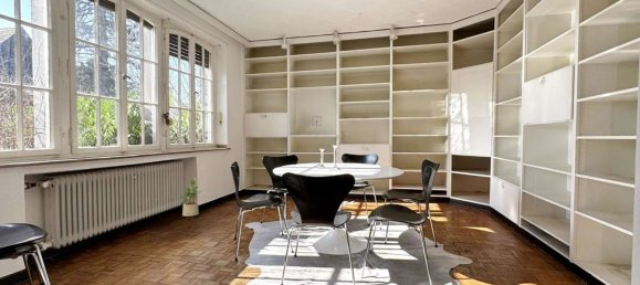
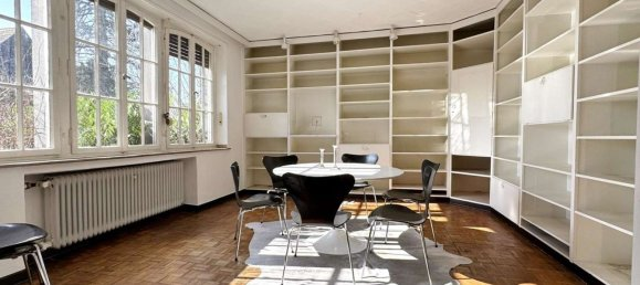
- potted plant (189, 196)
